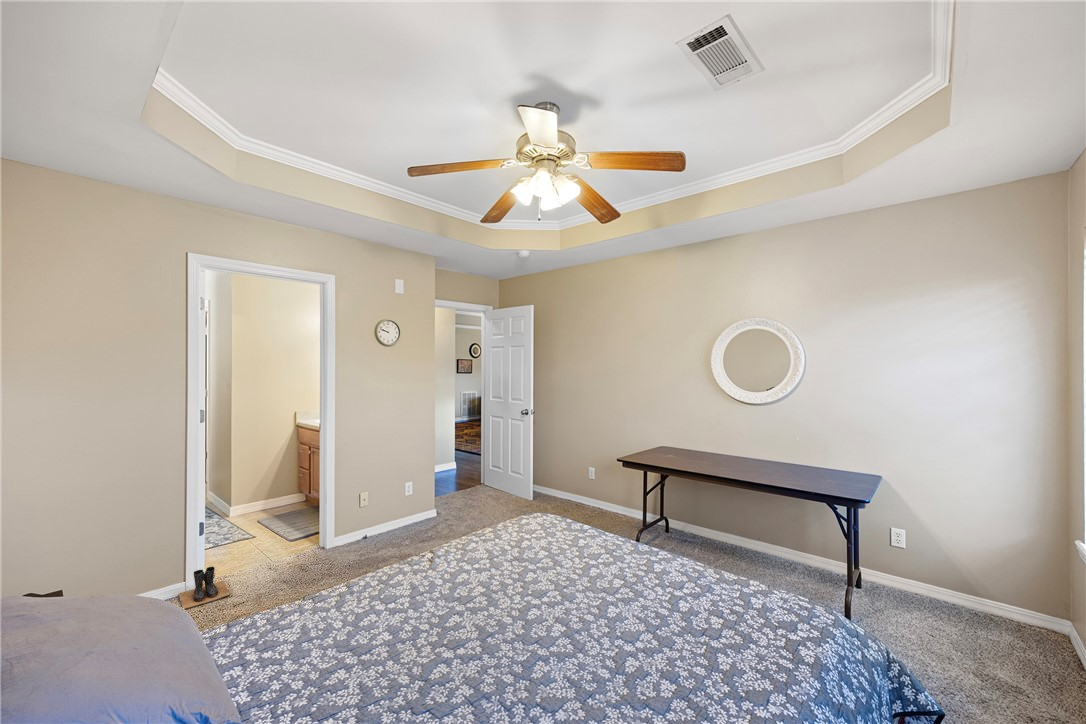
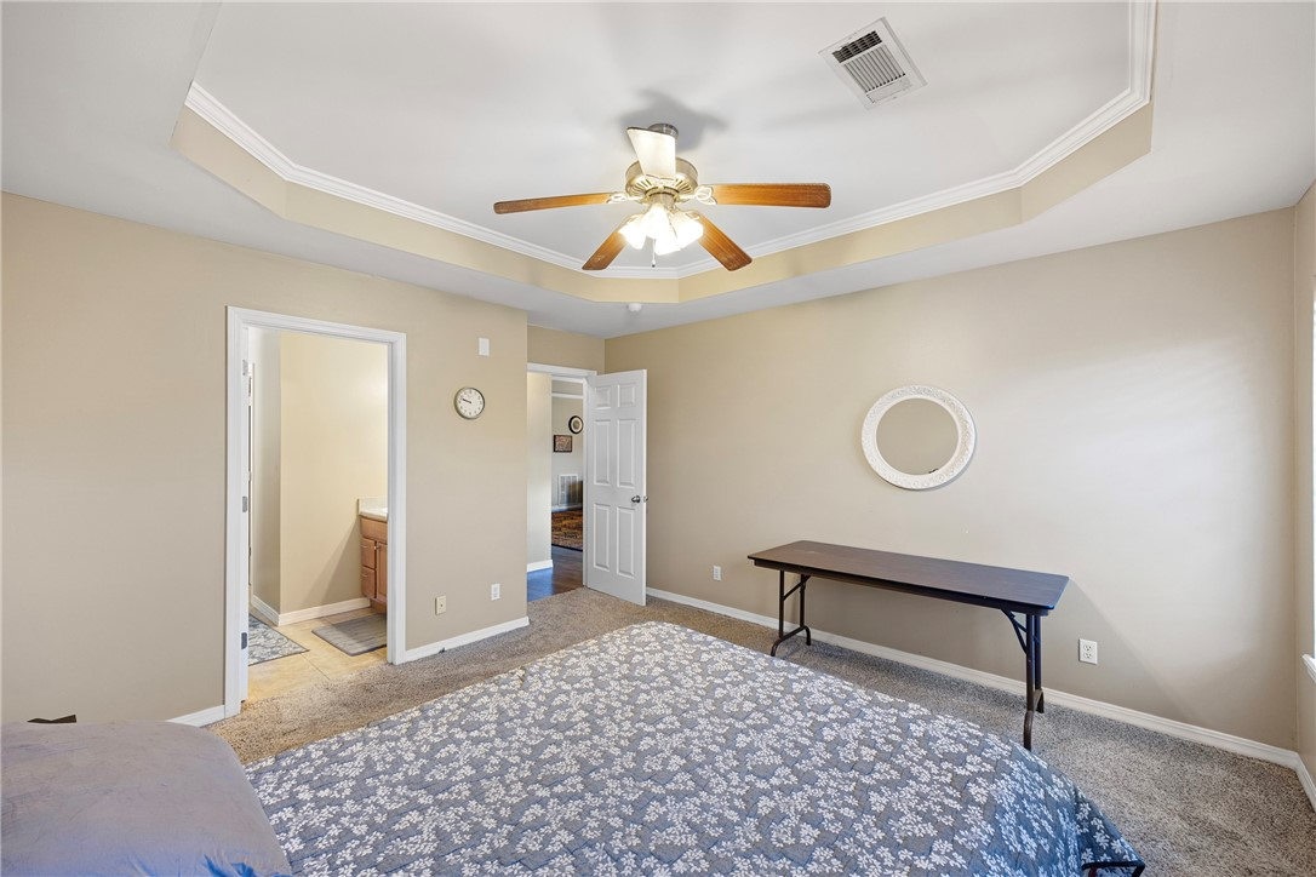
- boots (205, 583)
